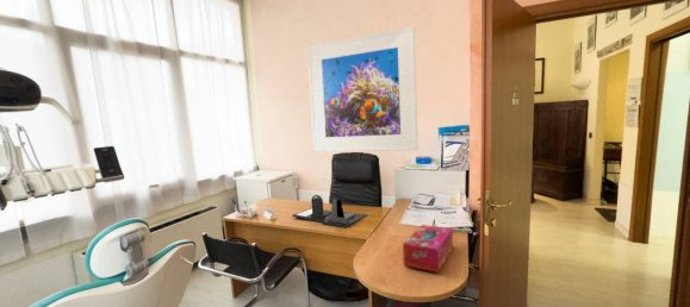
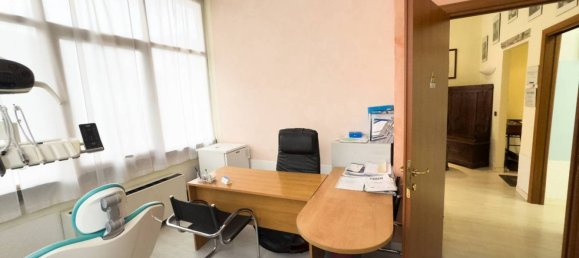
- tissue box (429, 245)
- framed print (359, 95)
- desk organizer (331, 207)
